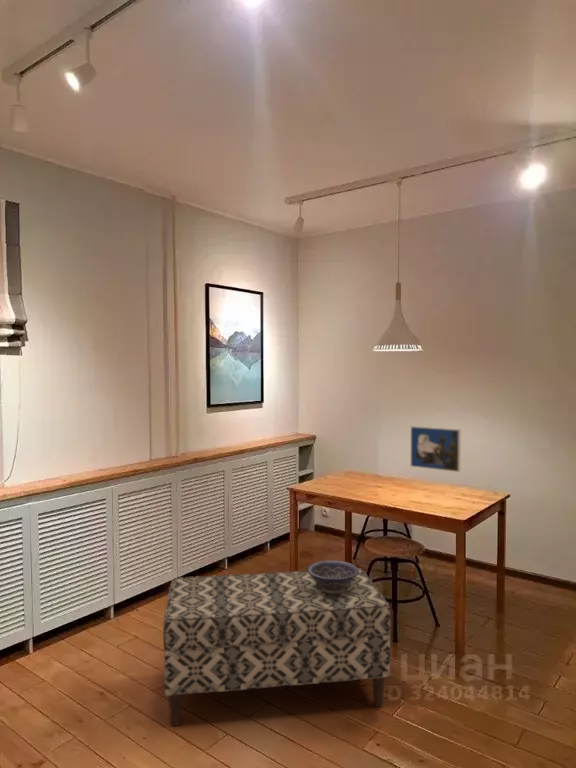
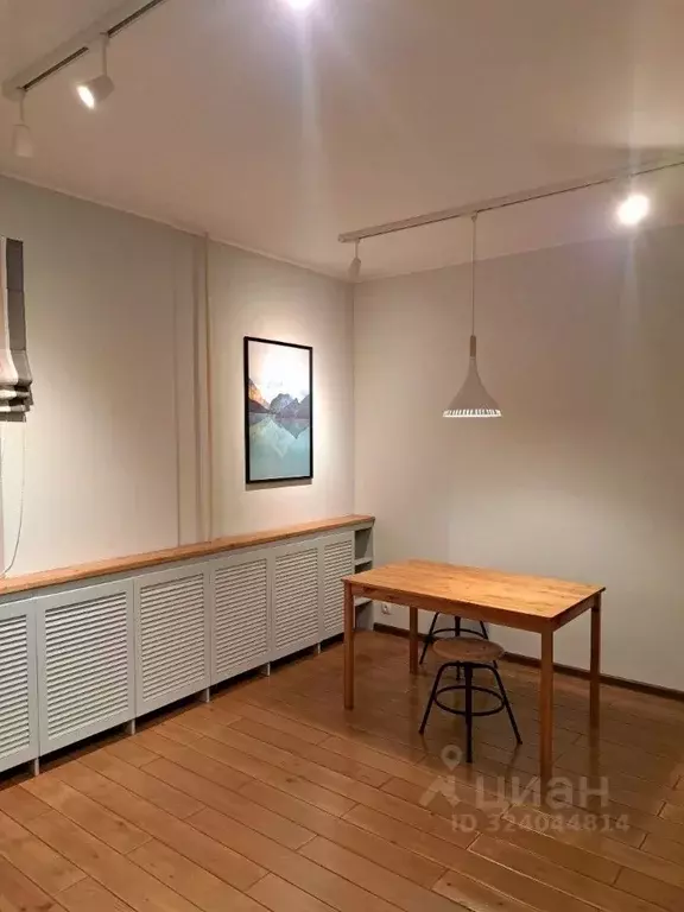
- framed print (434, 448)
- bench (274, 639)
- decorative bowl (332, 578)
